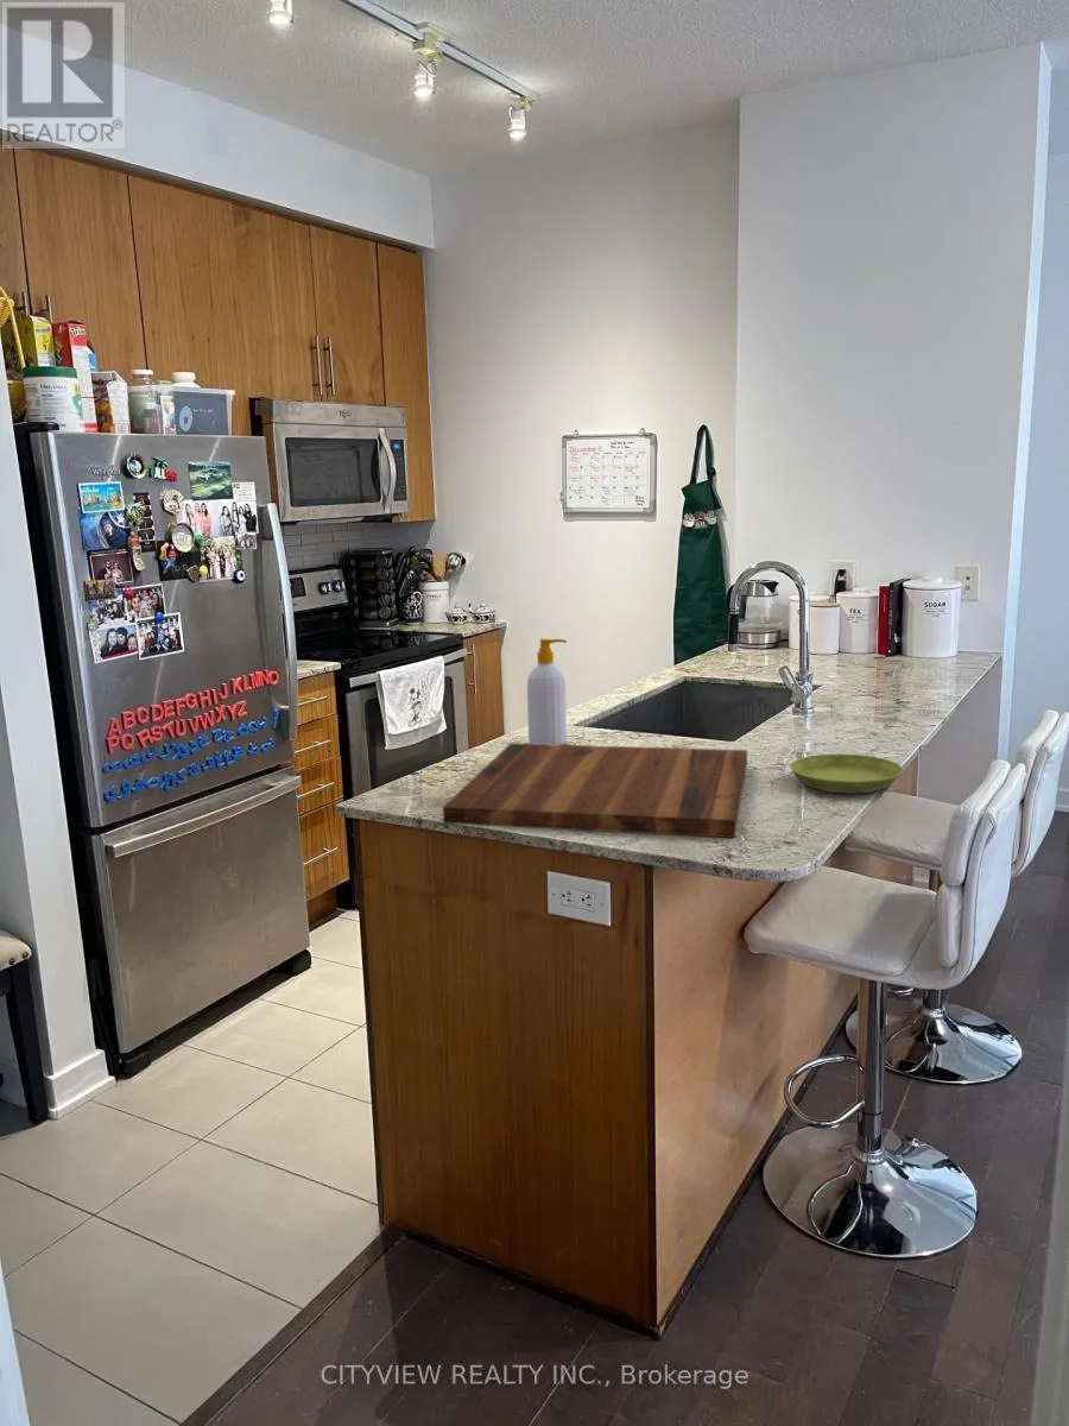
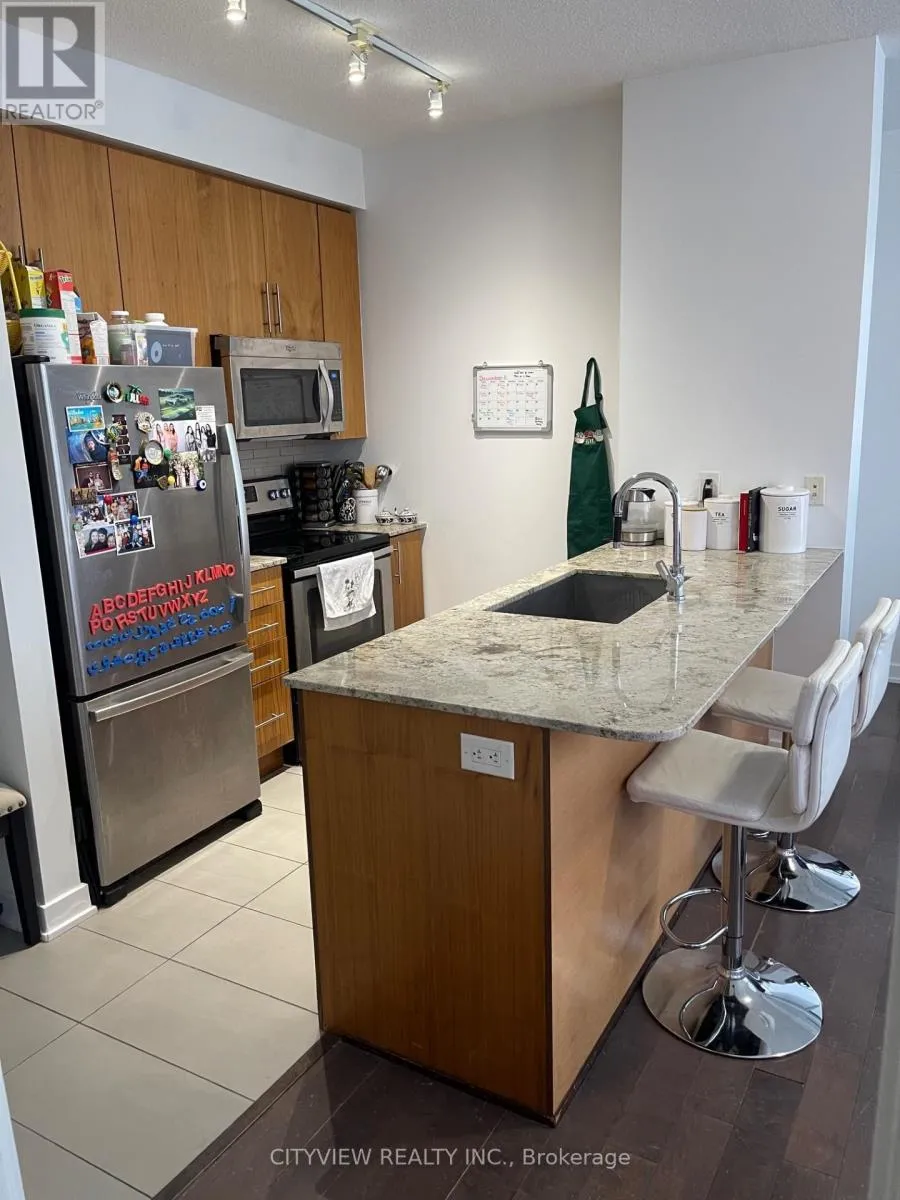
- cutting board (607, 783)
- saucer (845, 774)
- soap bottle (548, 690)
